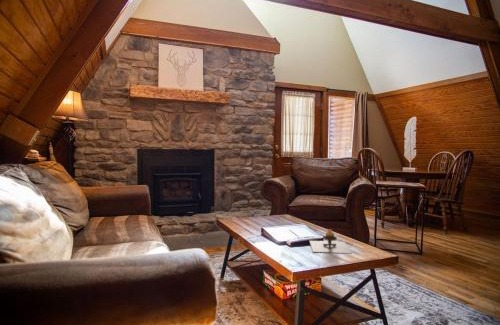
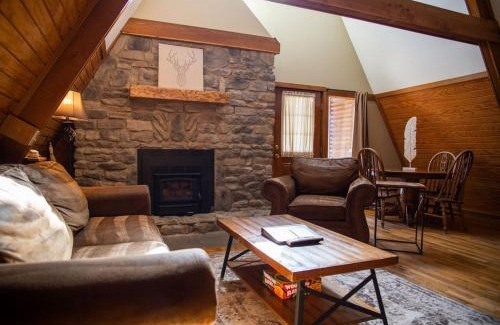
- candle (329, 237)
